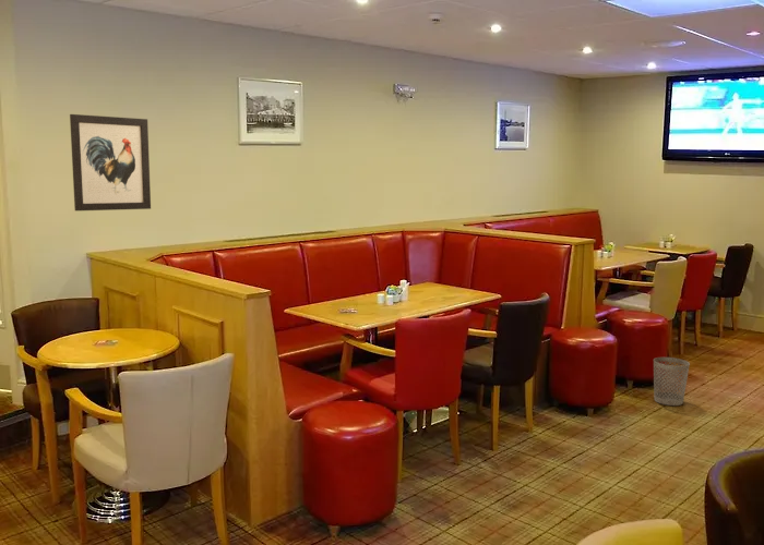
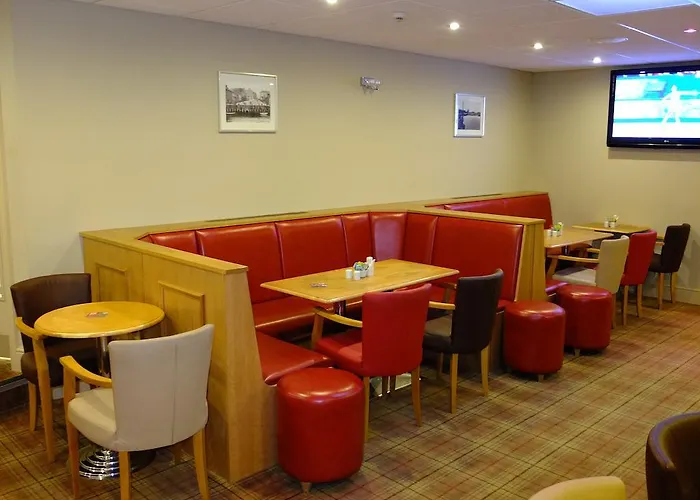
- wall art (111, 164)
- wastebasket (669, 382)
